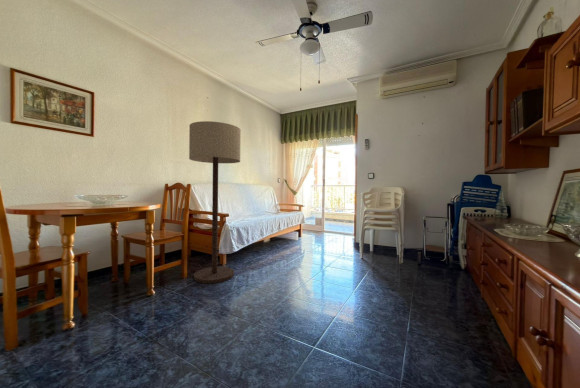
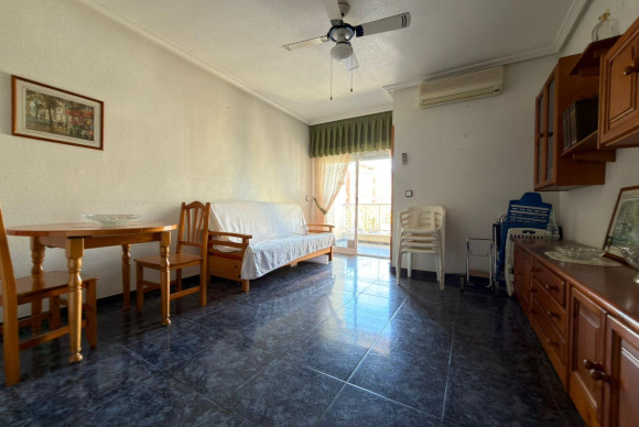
- floor lamp (215, 202)
